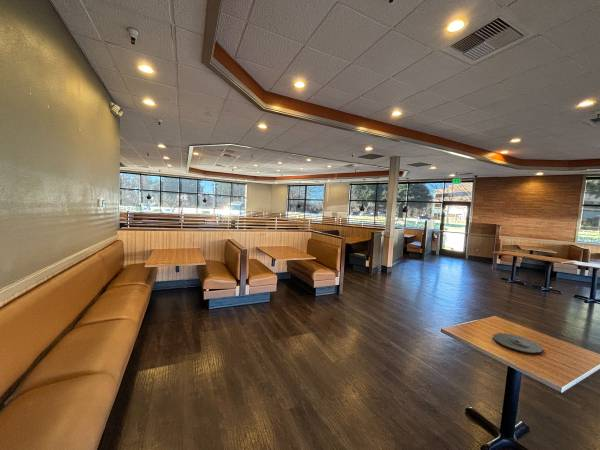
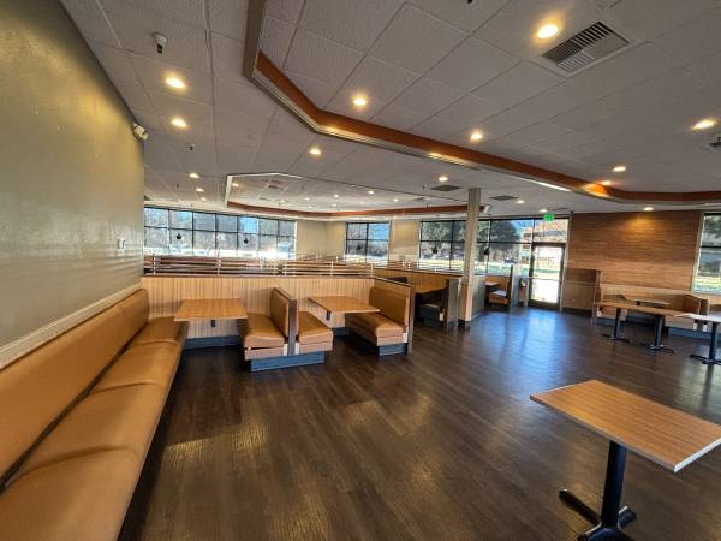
- plate (516, 341)
